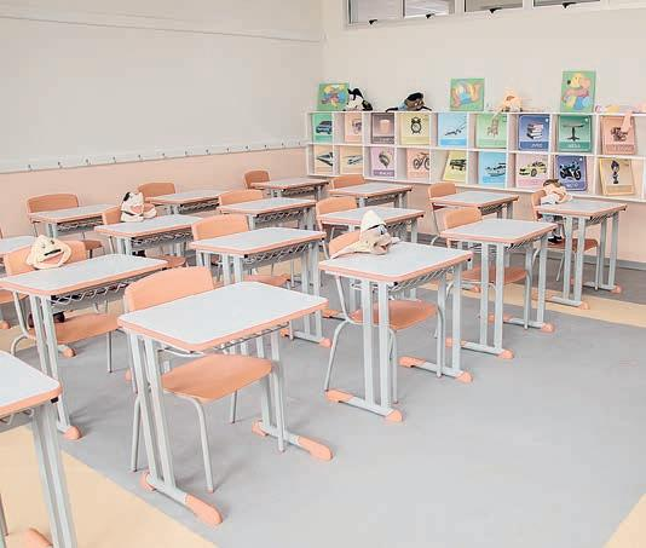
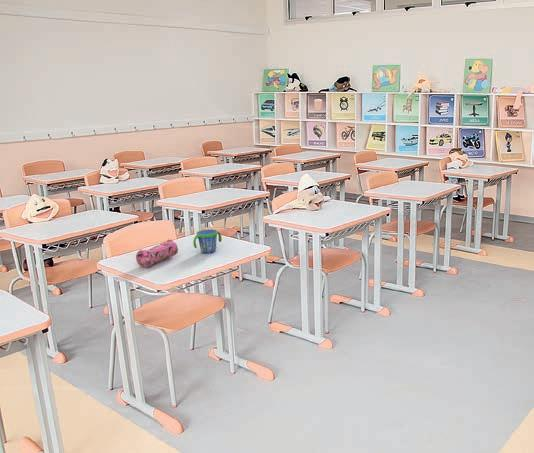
+ snack cup (207, 241)
+ pencil case (157, 253)
